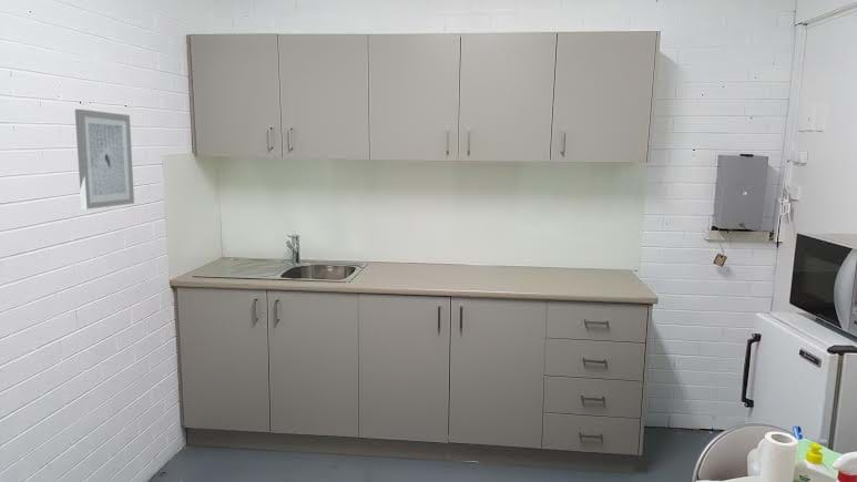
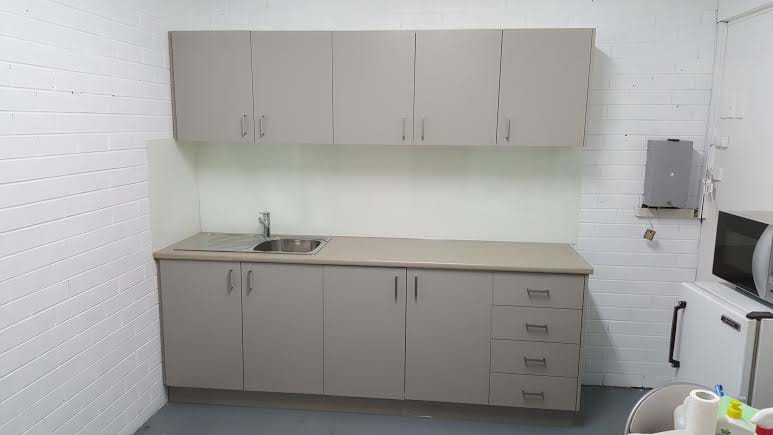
- wall art (106, 160)
